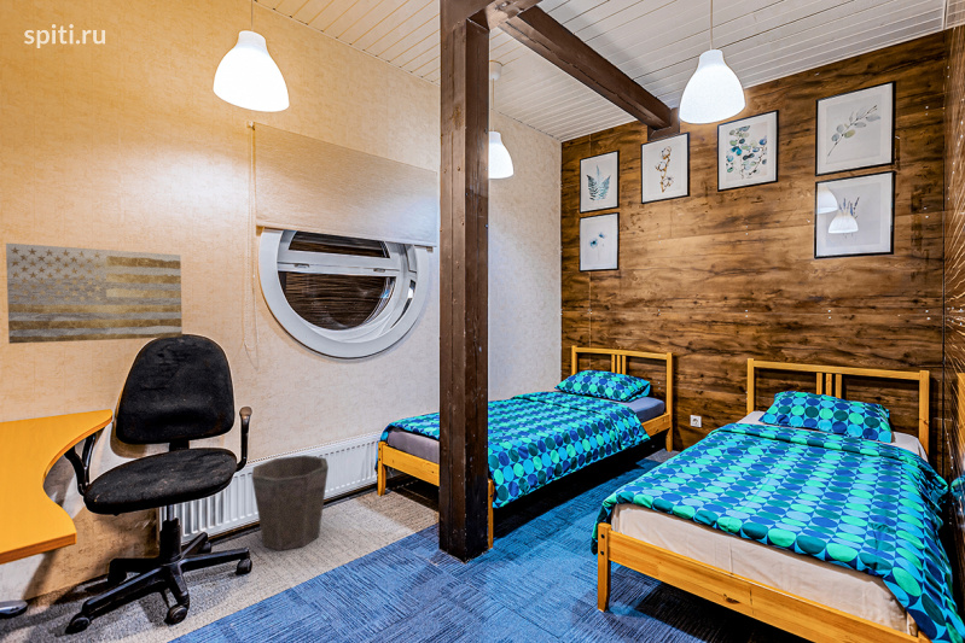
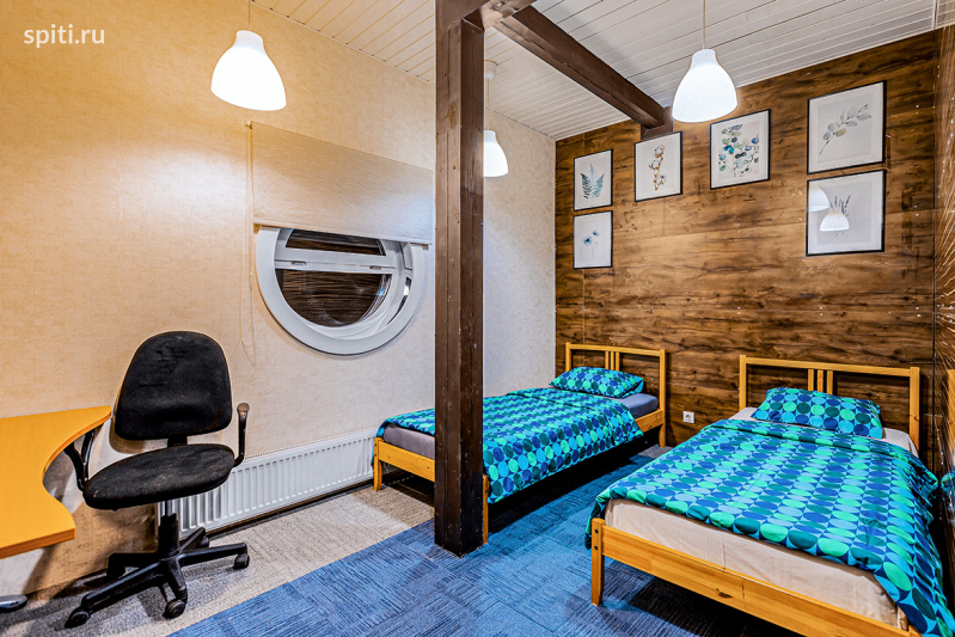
- waste bin (291, 501)
- wall art (103, 294)
